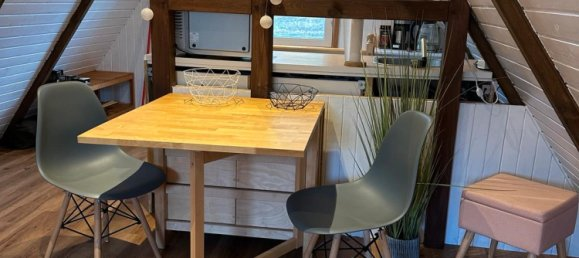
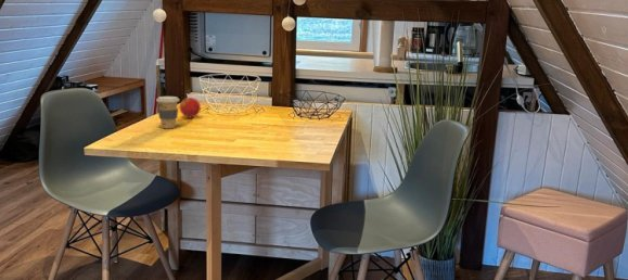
+ fruit (190, 107)
+ coffee cup (168, 112)
